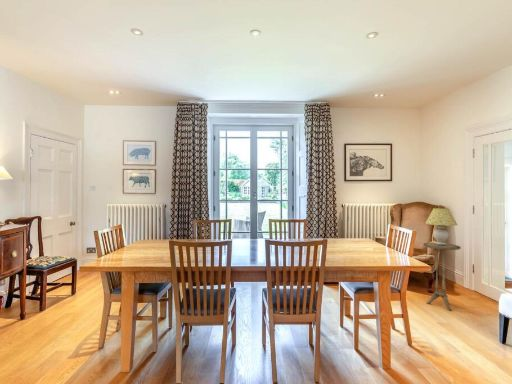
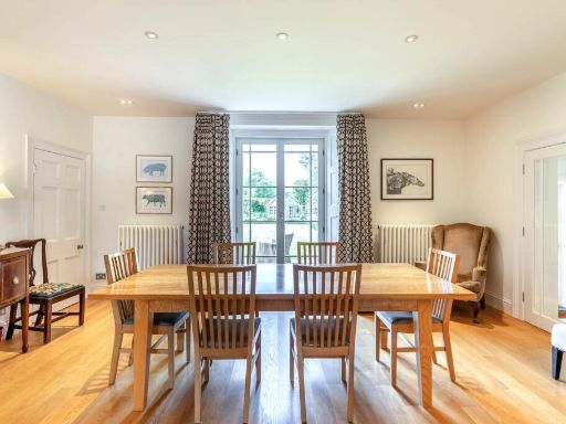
- table lamp (440, 226)
- side table (443, 275)
